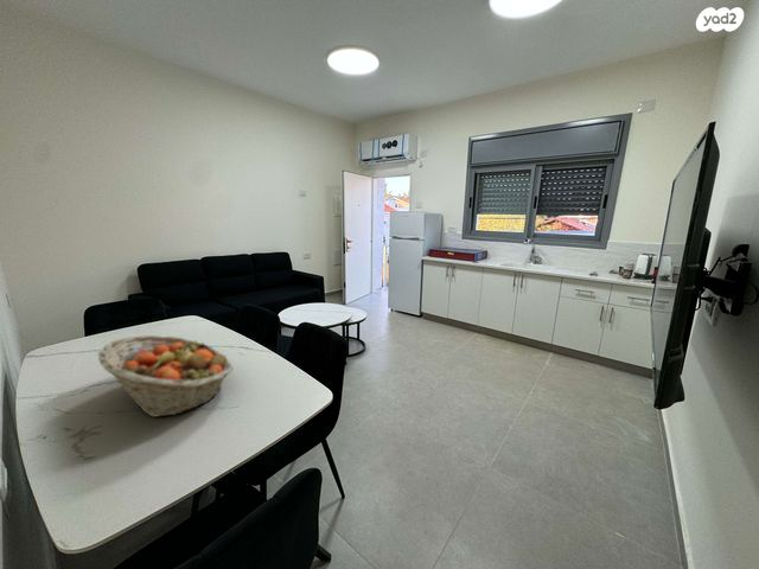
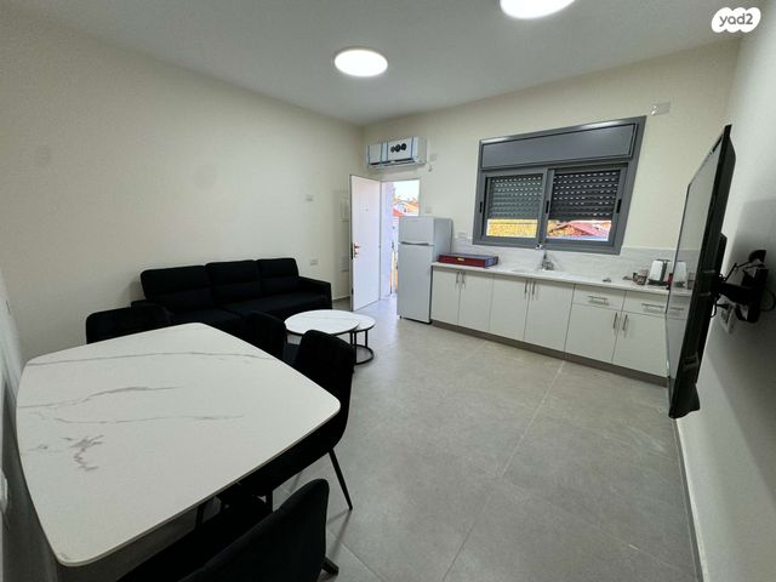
- fruit basket (171, 366)
